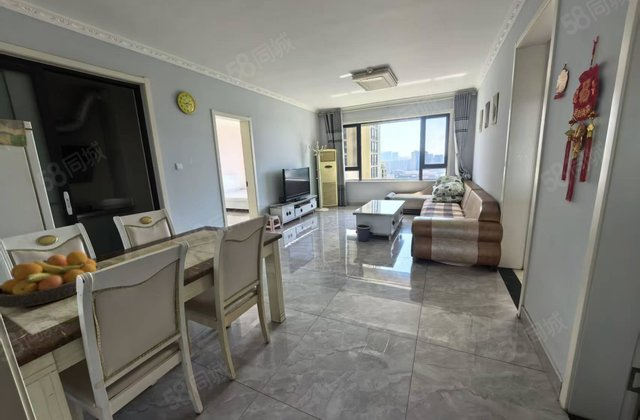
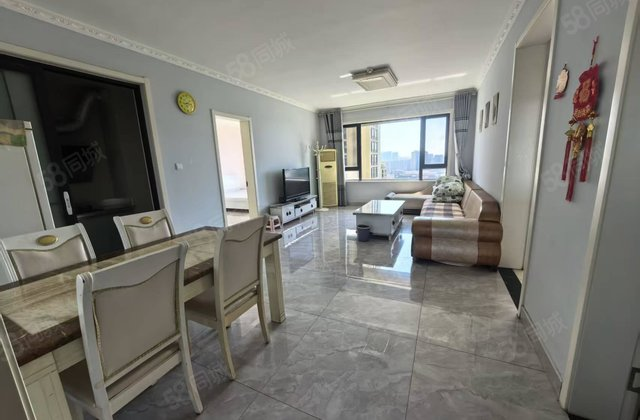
- fruit bowl (50, 272)
